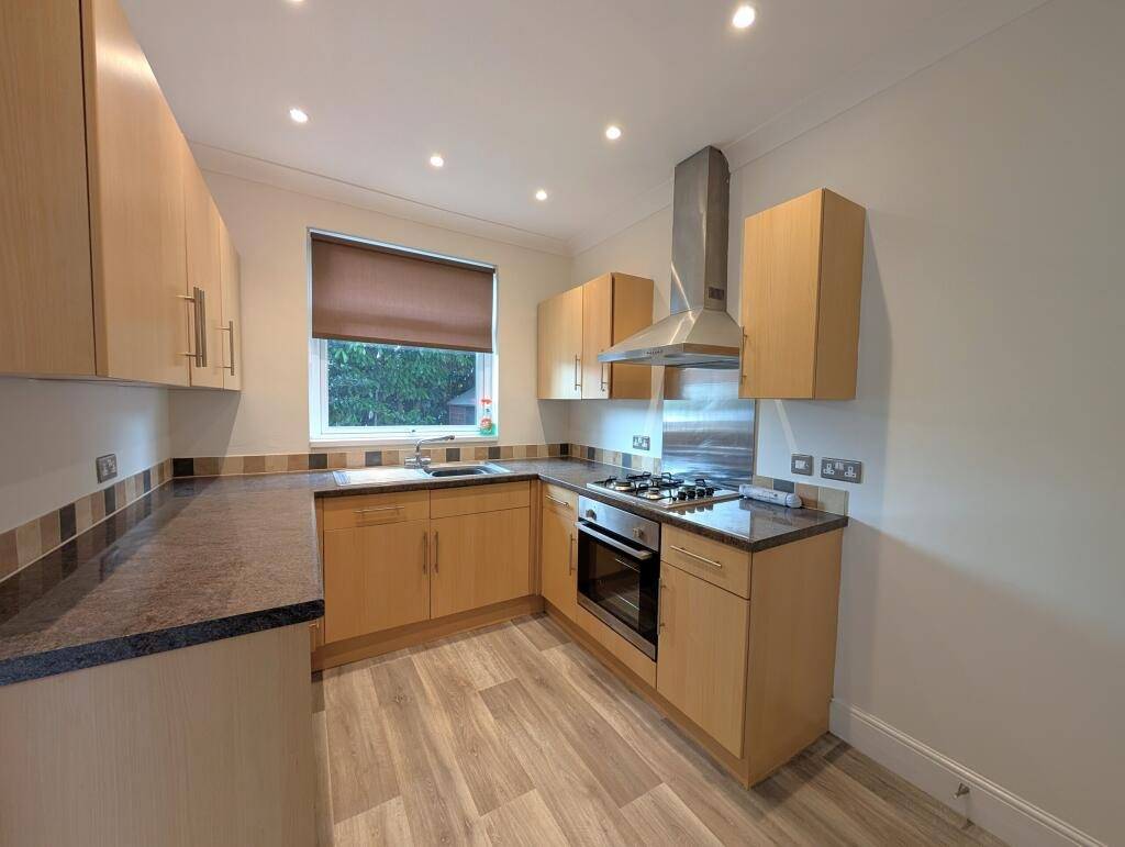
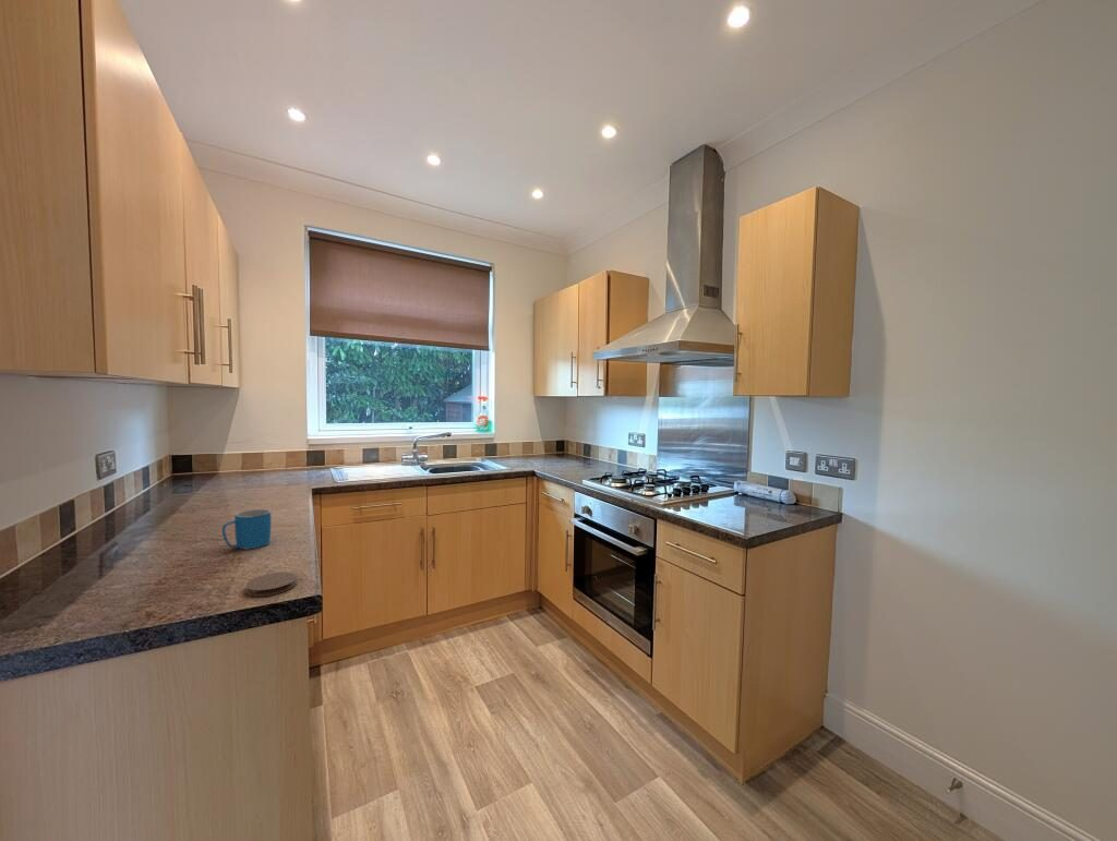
+ coaster (272, 582)
+ mug (247, 530)
